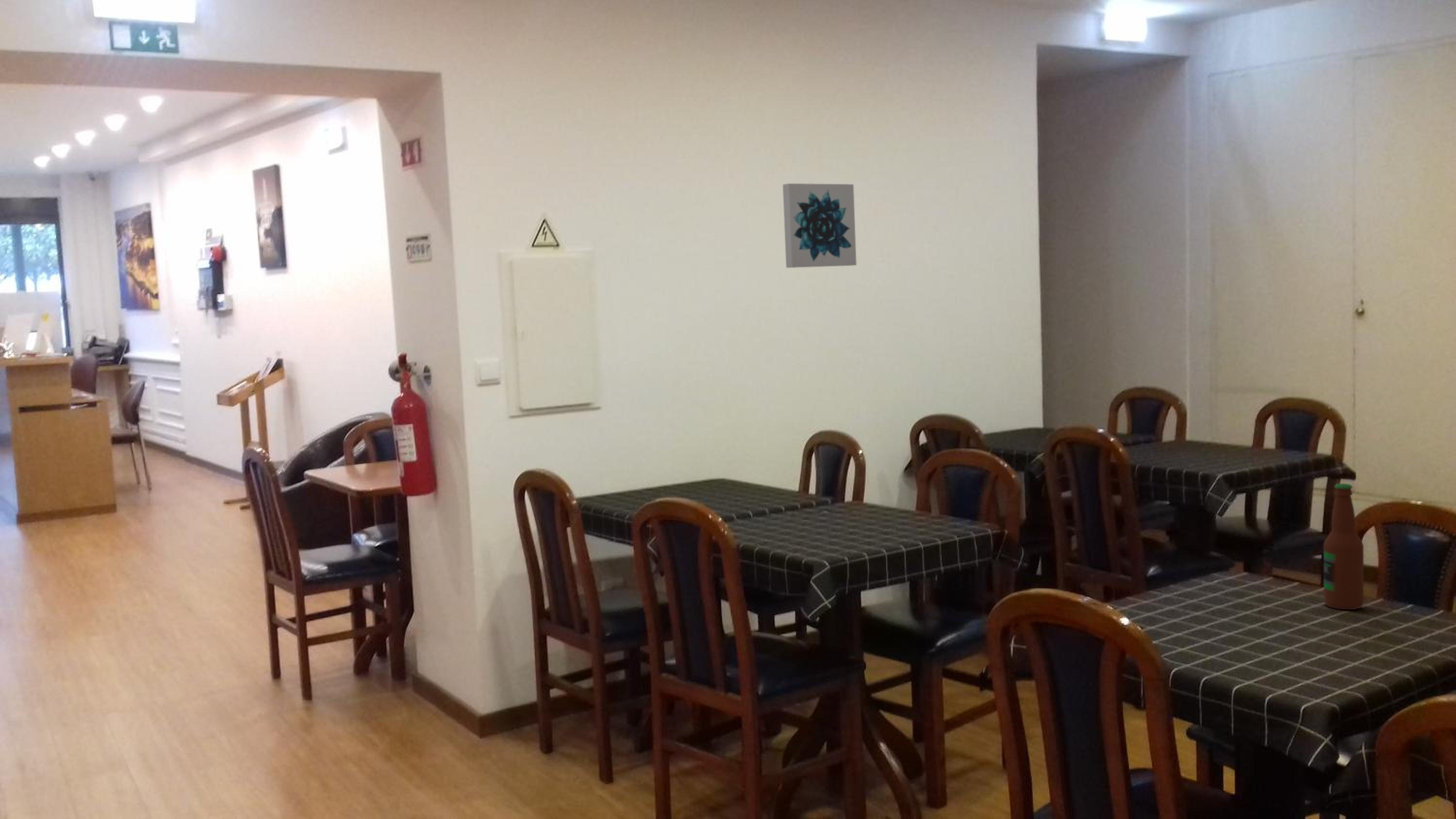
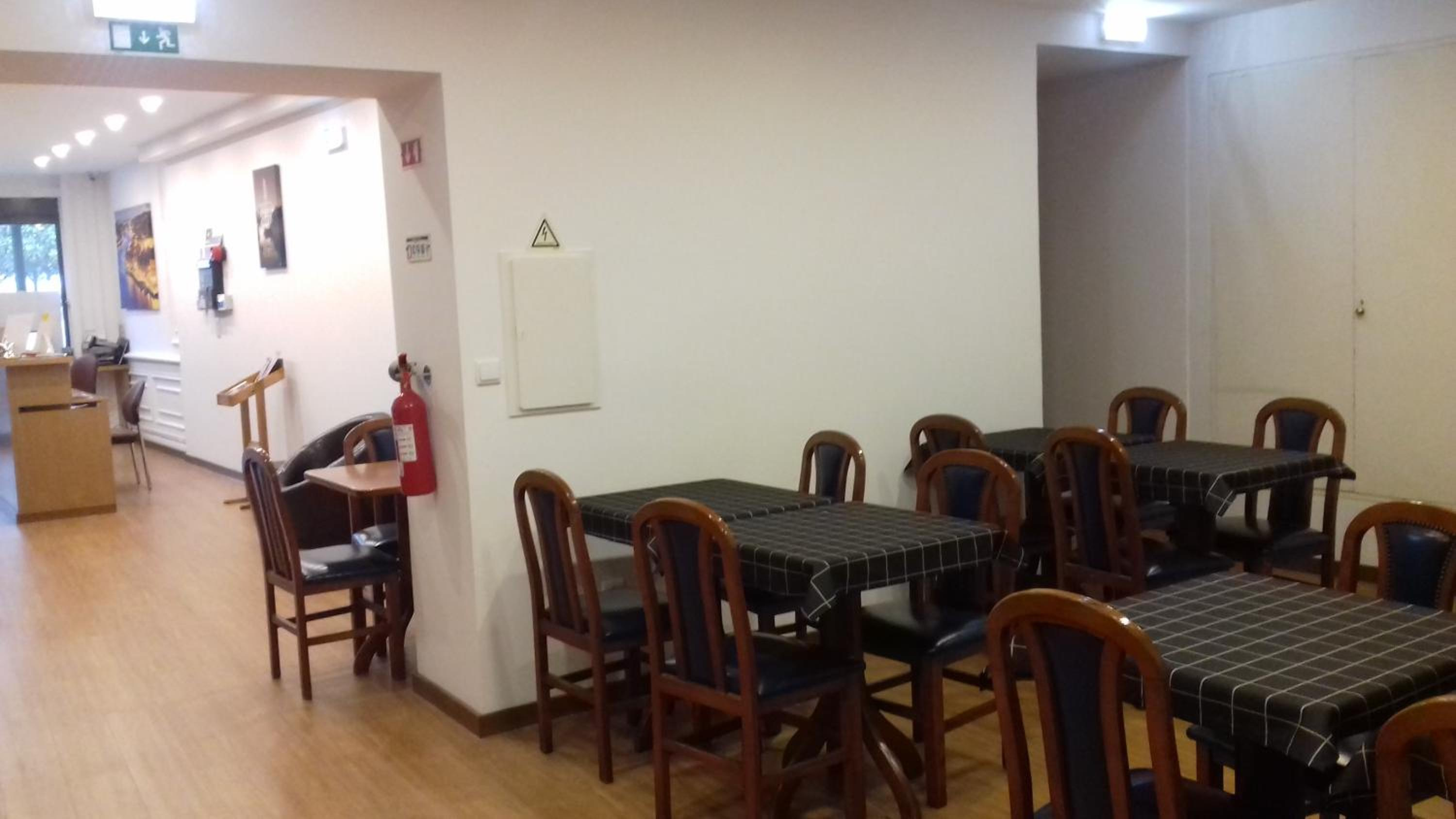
- bottle (1343, 545)
- wall art (820, 225)
